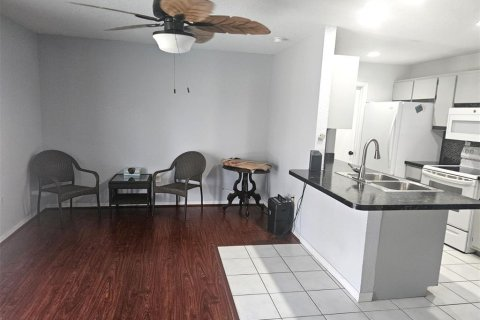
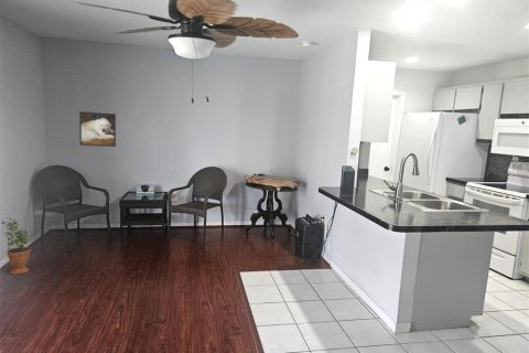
+ potted plant (17, 245)
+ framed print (97, 129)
